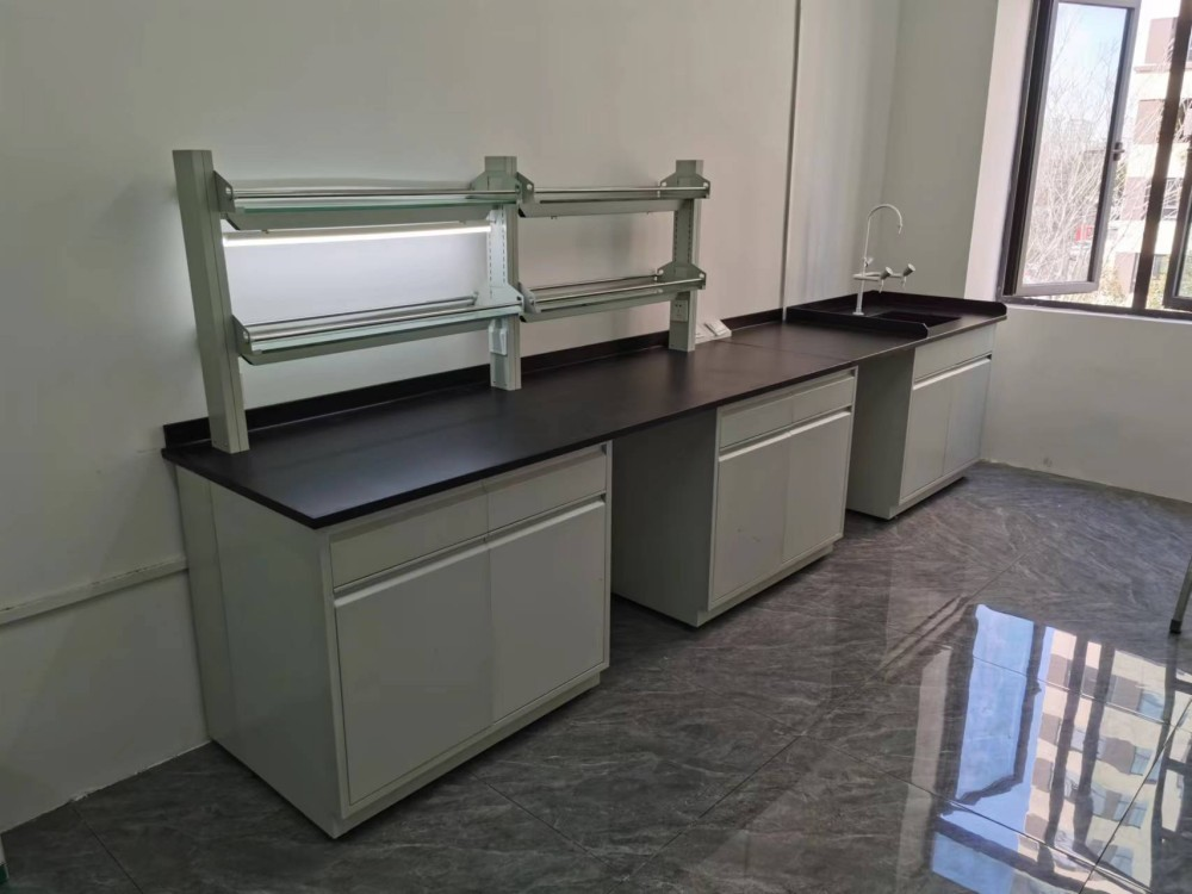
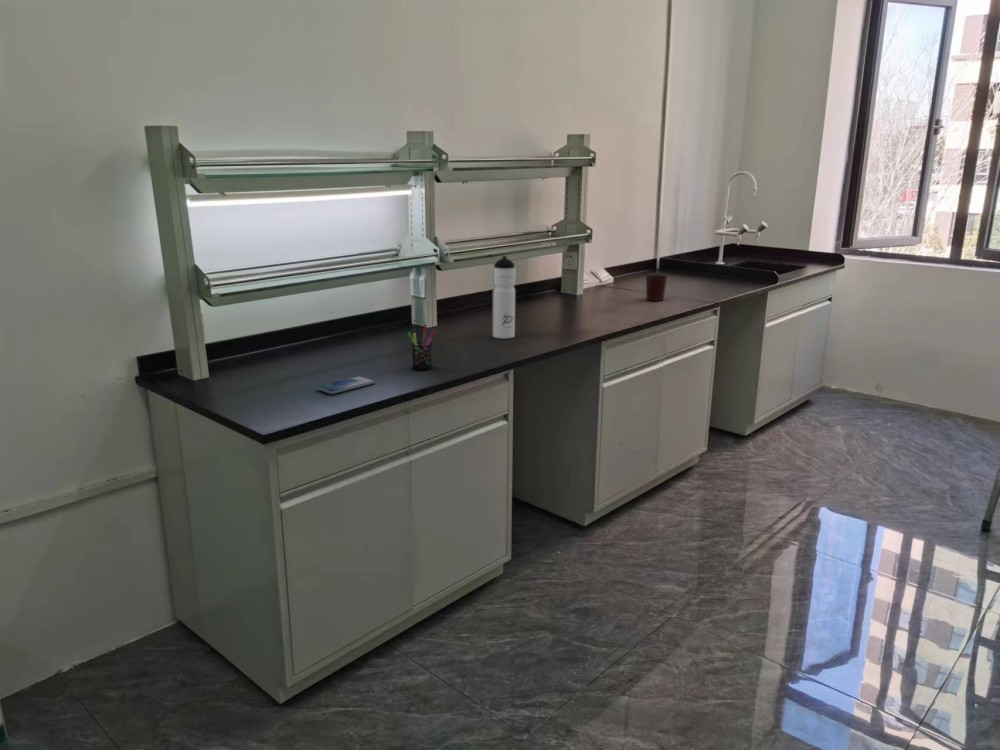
+ smartphone (346, 384)
+ mug (654, 287)
+ pen holder (420, 346)
+ water bottle (503, 296)
